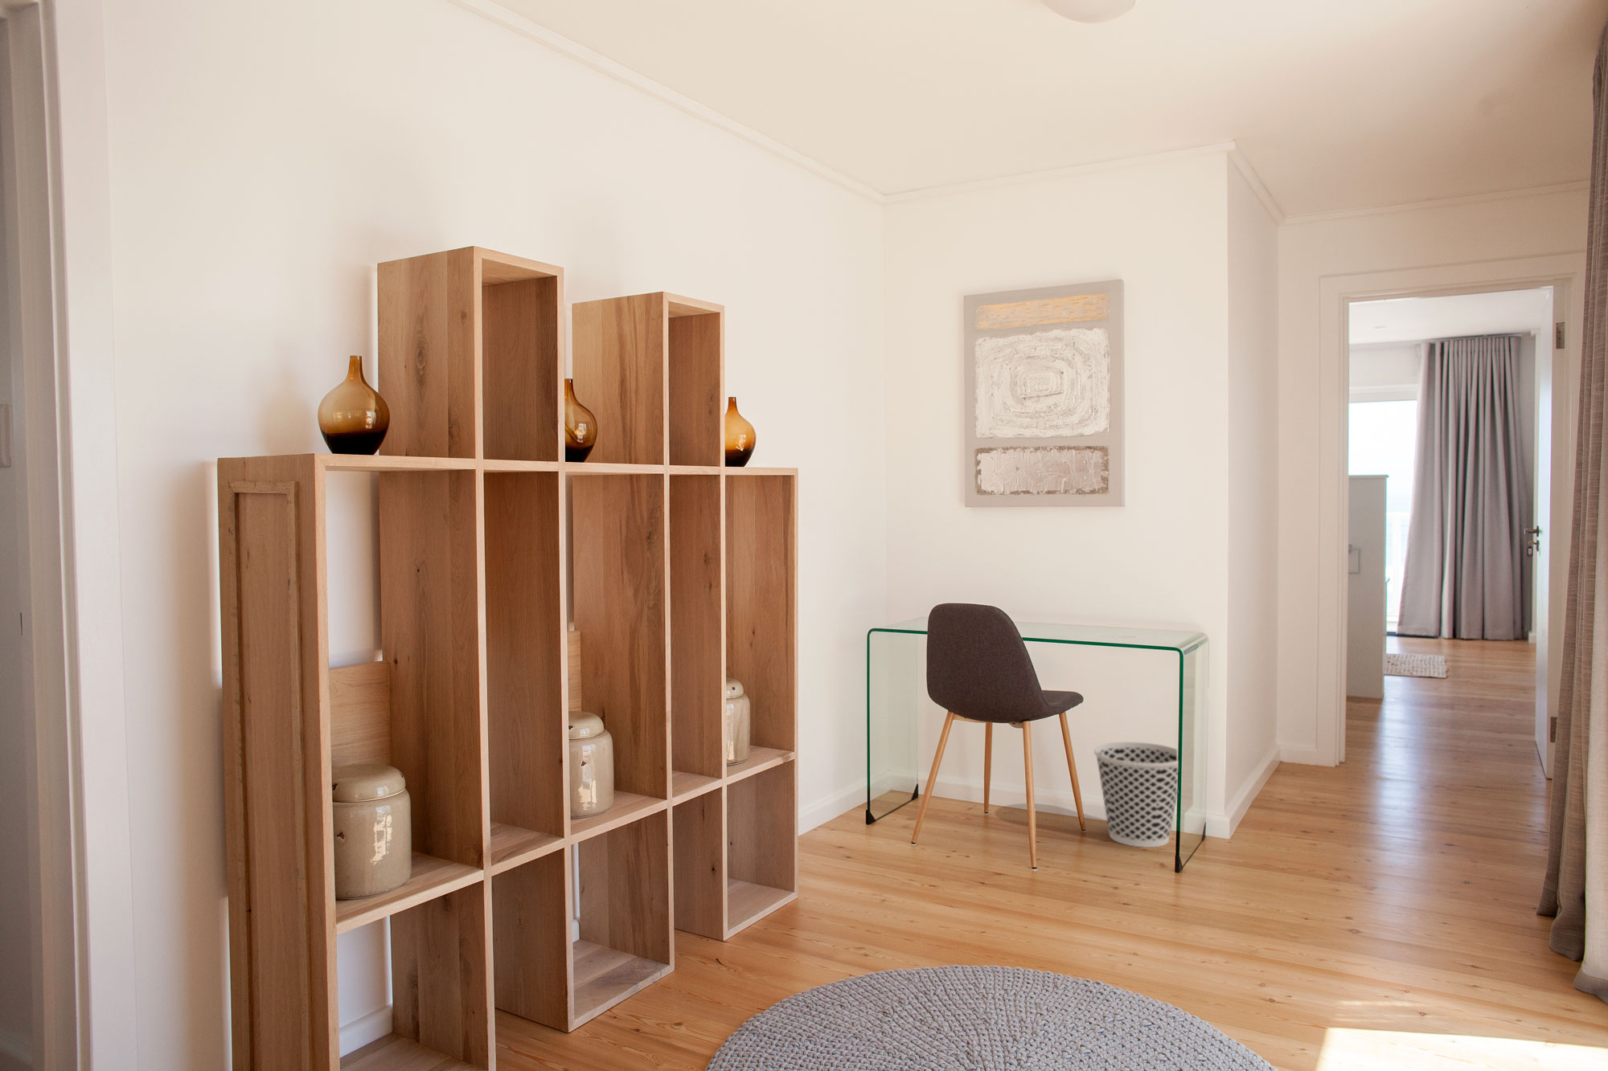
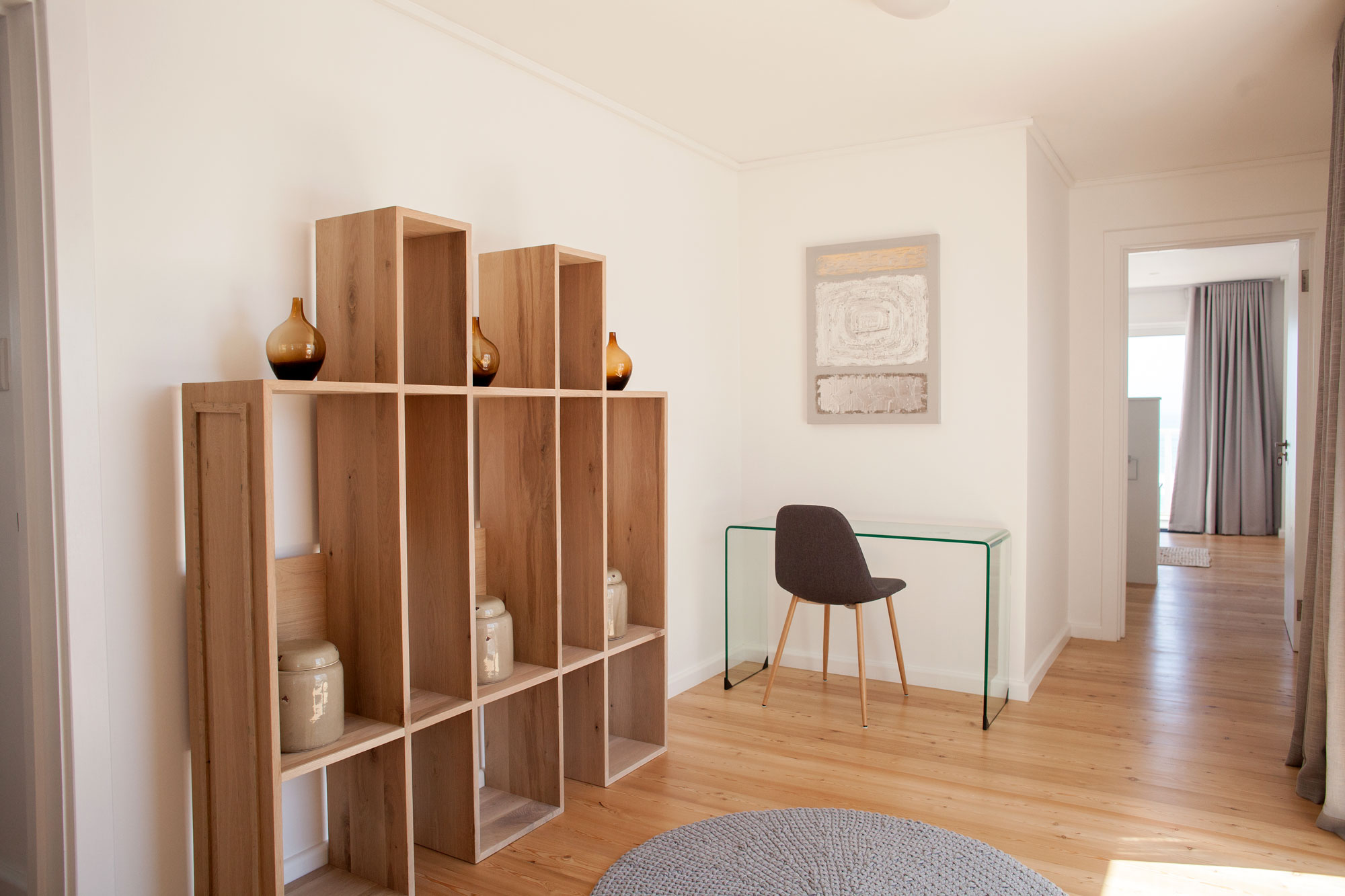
- wastebasket (1138, 795)
